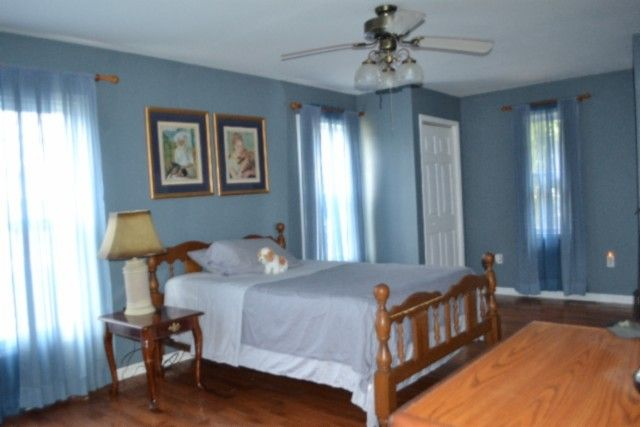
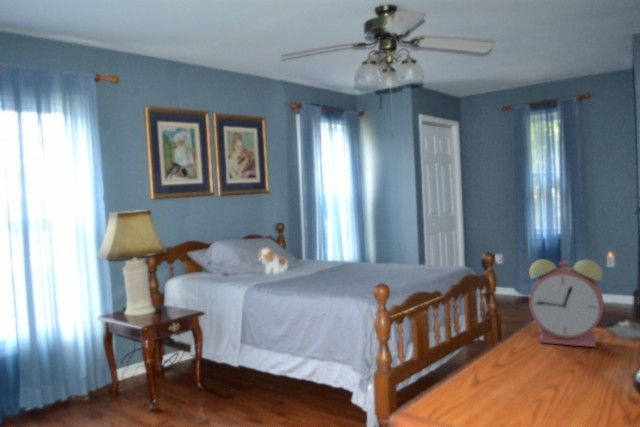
+ alarm clock (565, 299)
